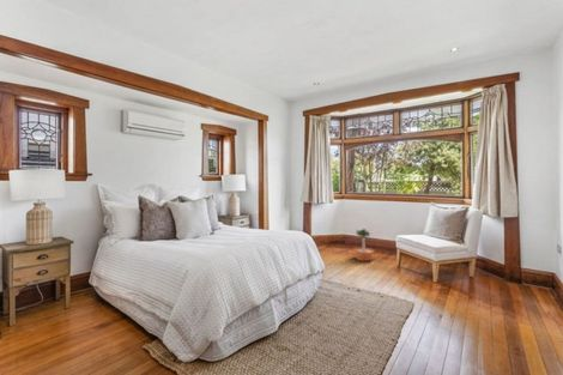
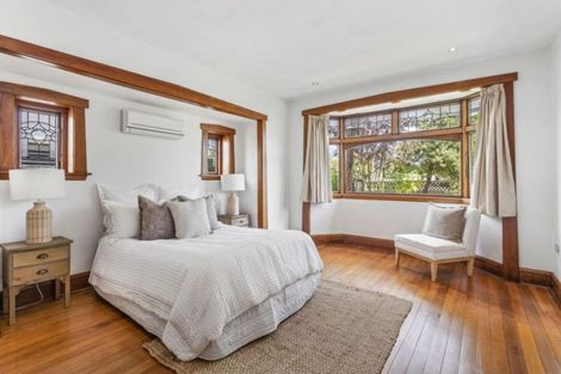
- potted tree (363, 242)
